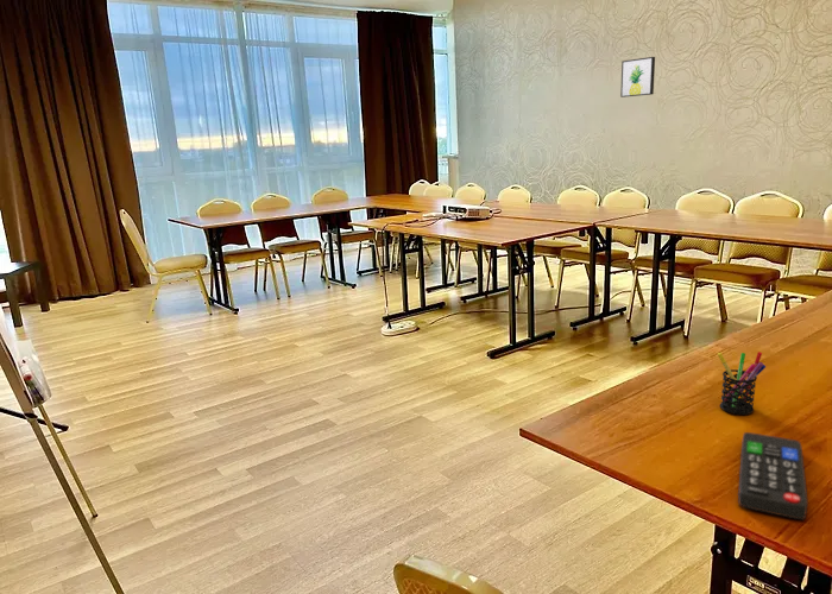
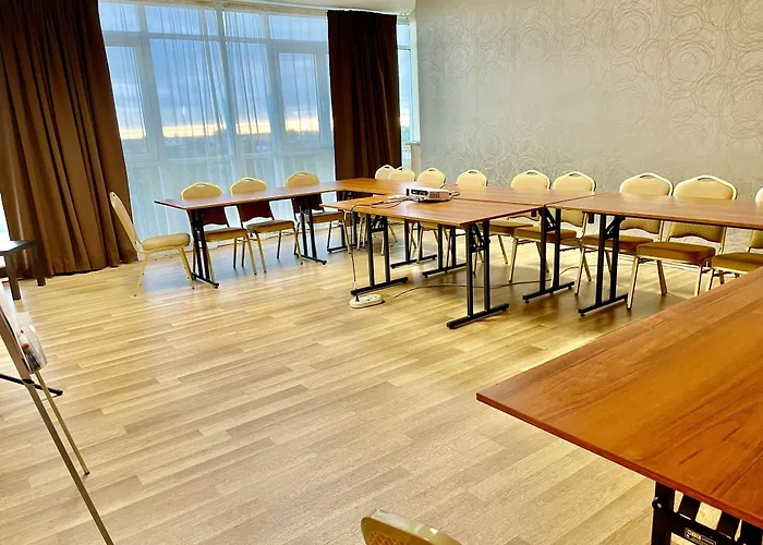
- pen holder (740, 378)
- remote control (771, 470)
- wall art (637, 77)
